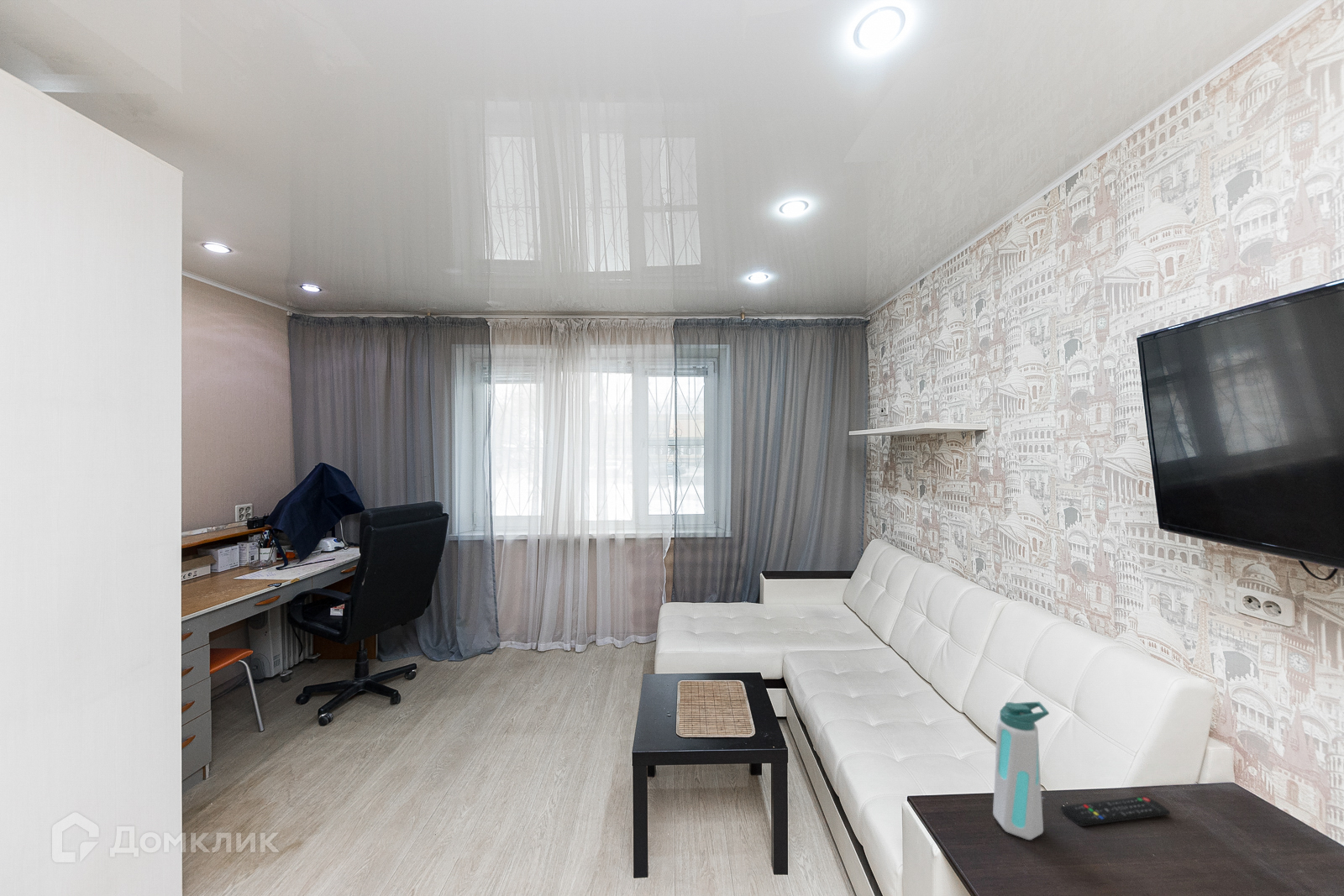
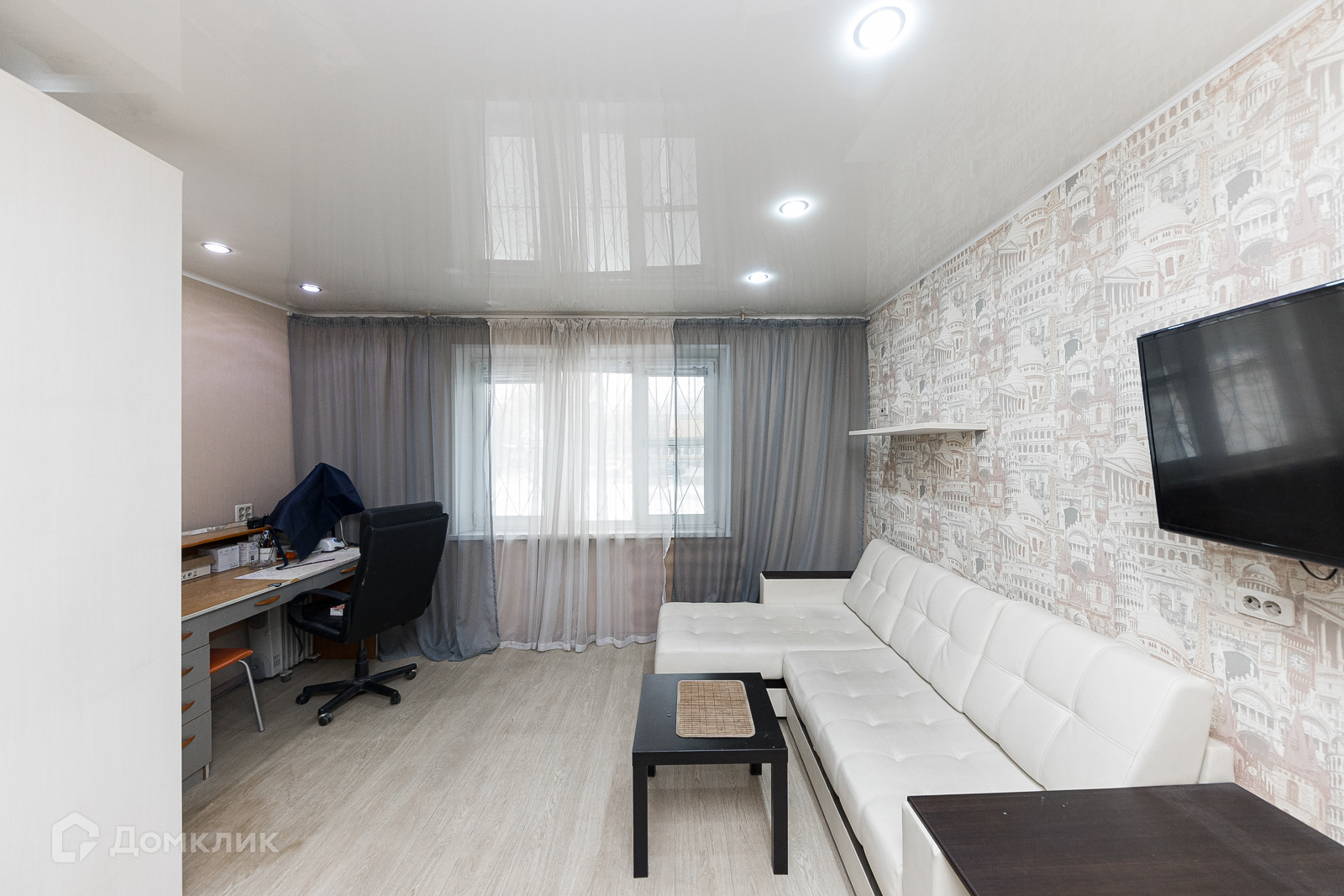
- remote control (1116, 811)
- water bottle (1021, 765)
